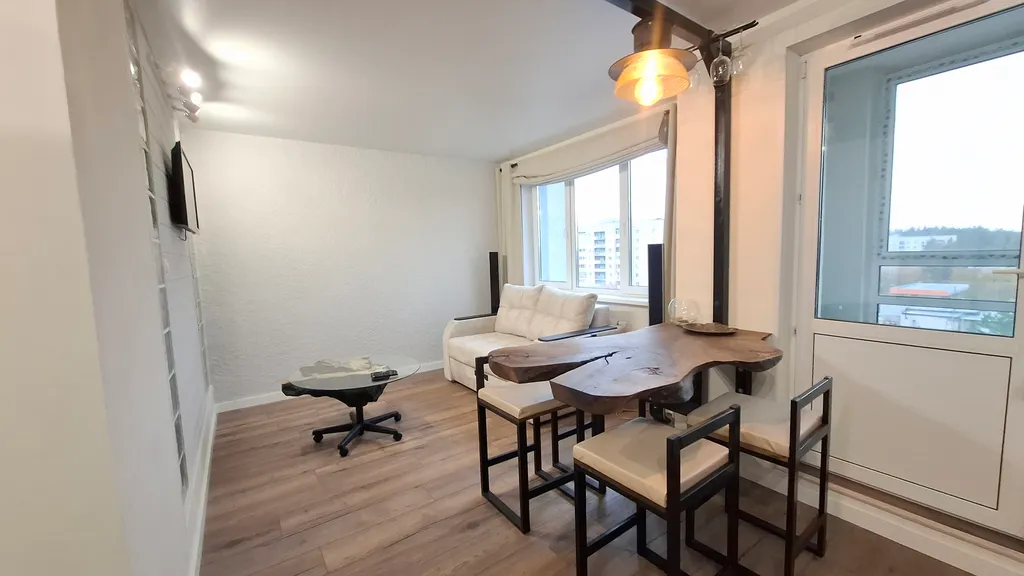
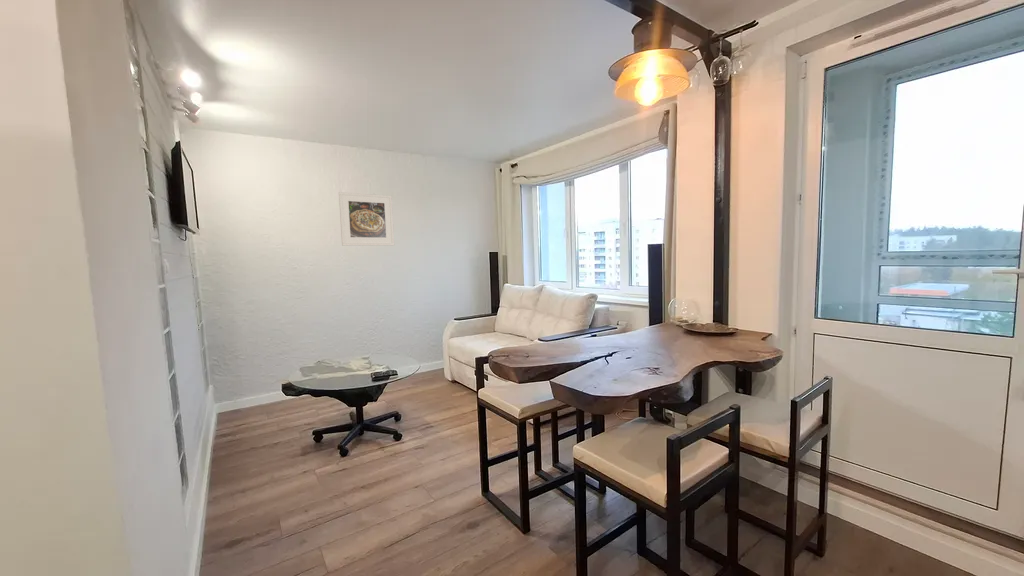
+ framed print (367, 219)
